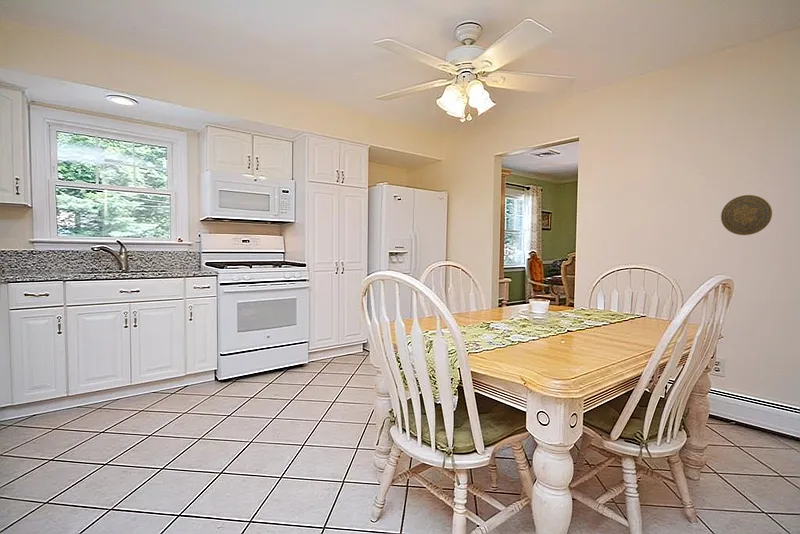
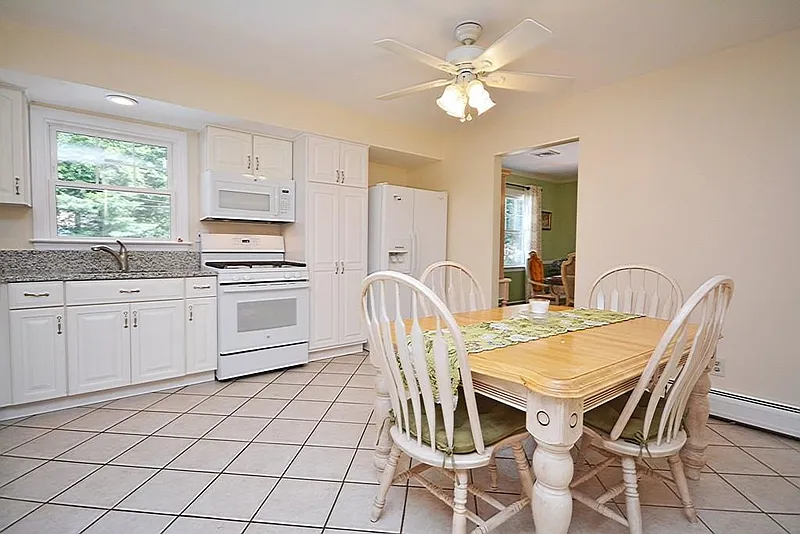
- decorative plate (745, 215)
